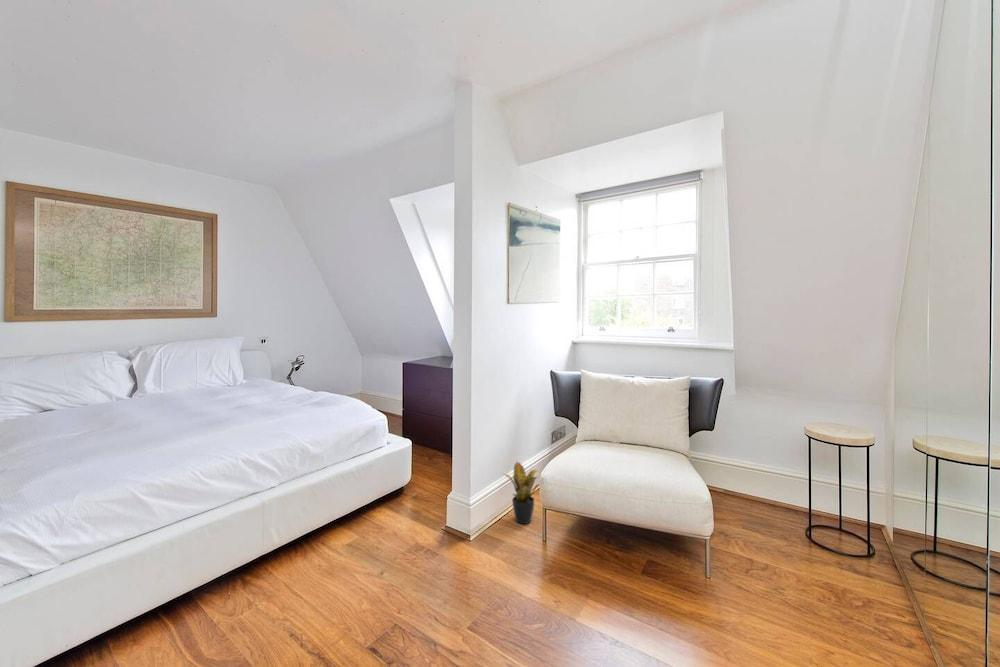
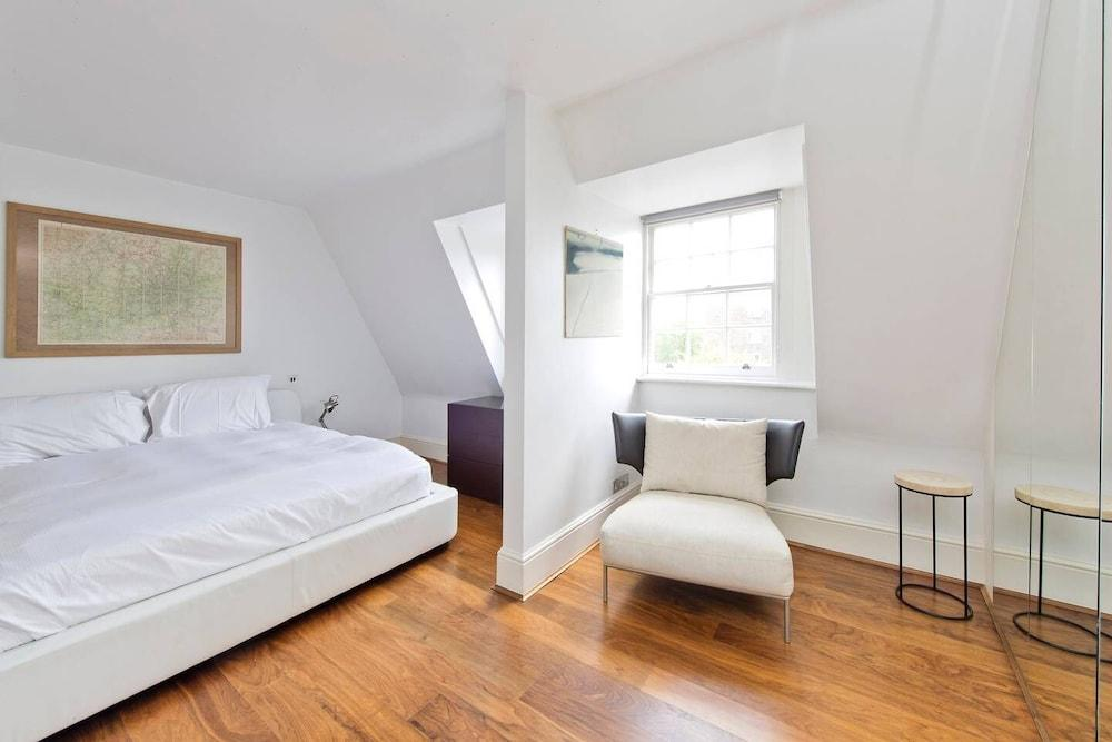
- potted plant (524, 489)
